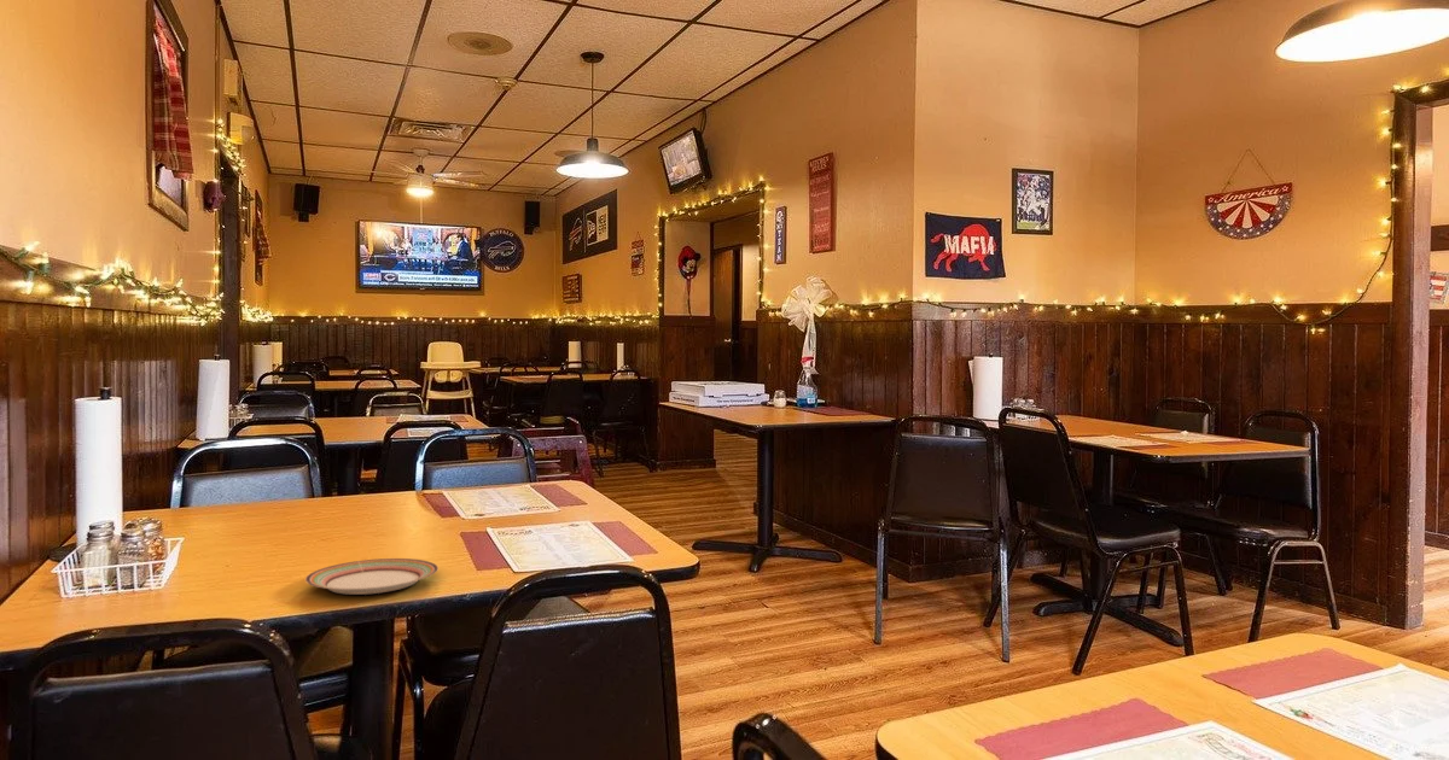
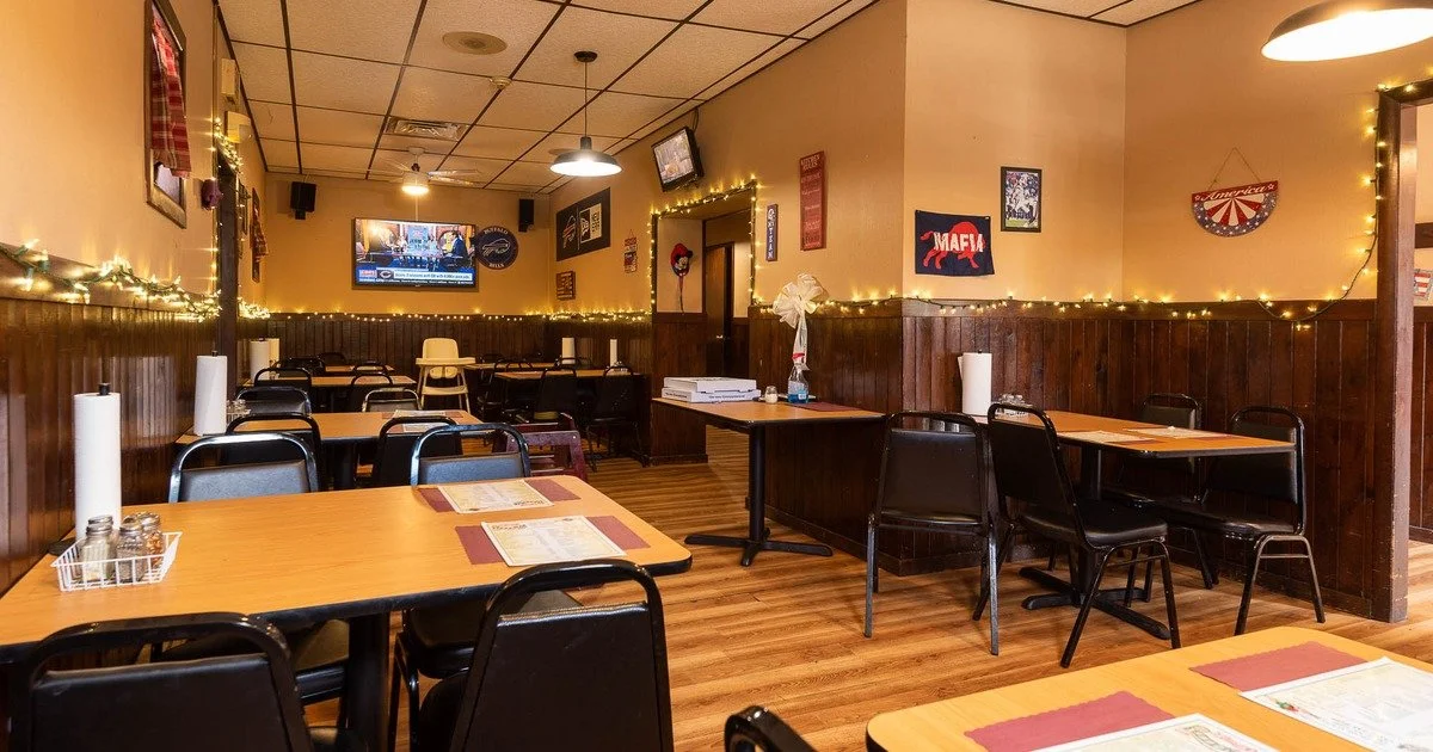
- plate (373, 578)
